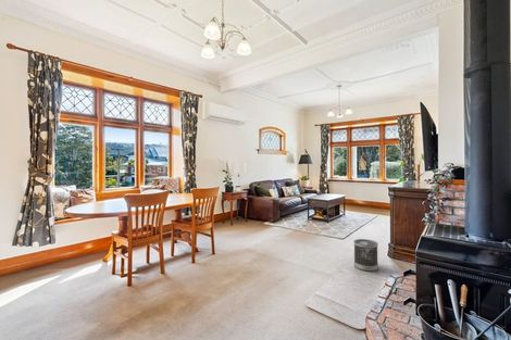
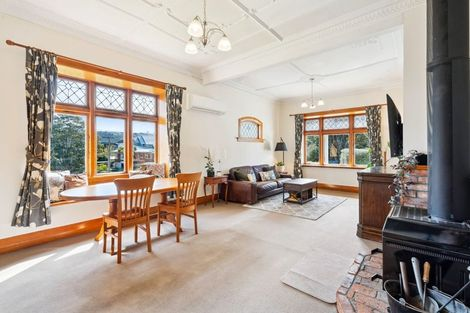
- wastebasket (365, 254)
